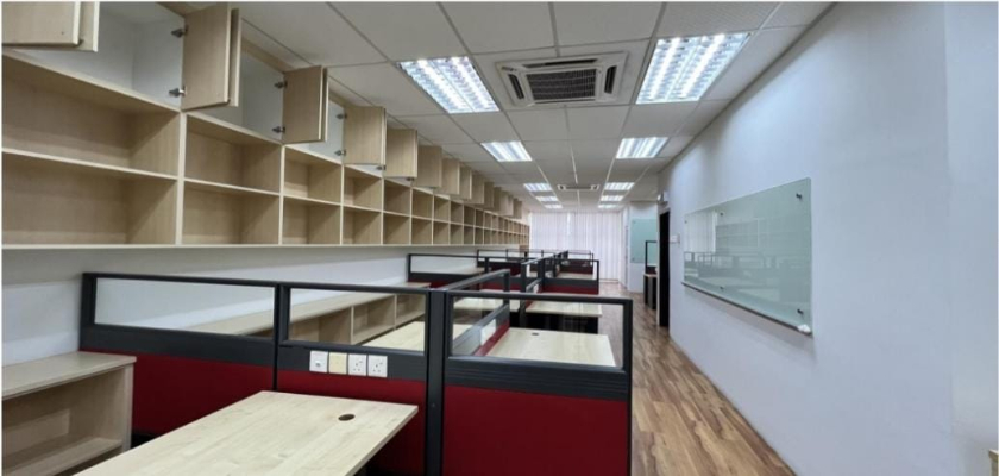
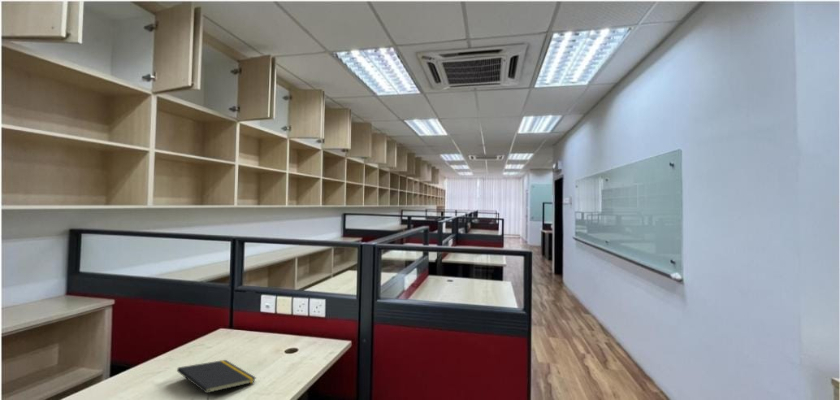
+ notepad (216, 374)
